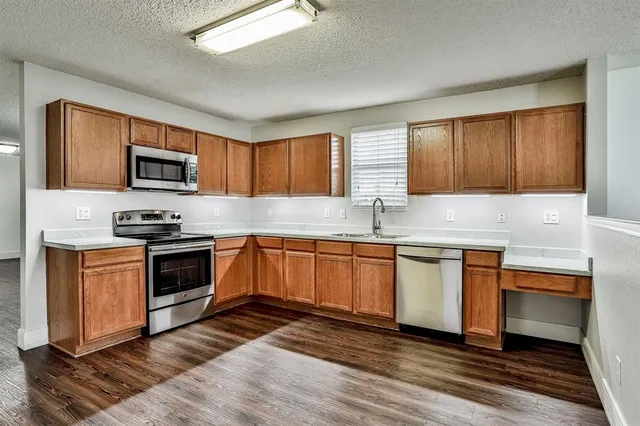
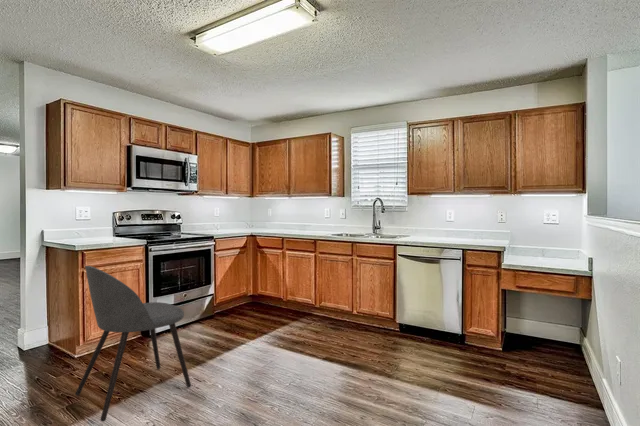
+ dining chair (133, 326)
